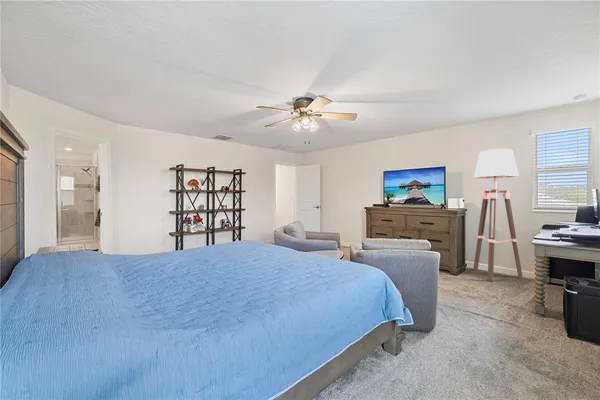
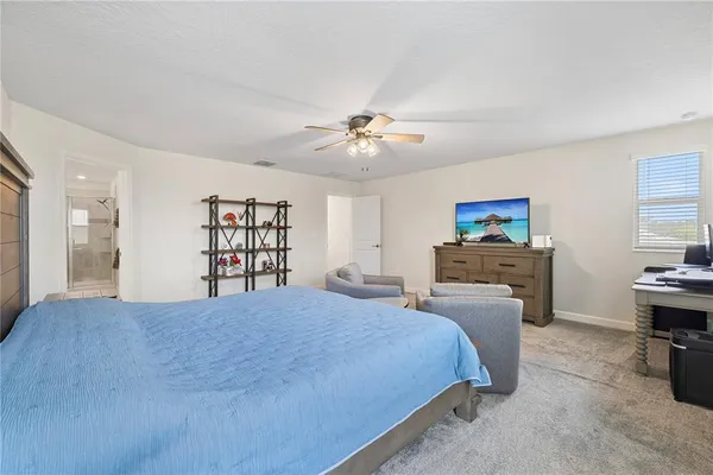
- floor lamp (494, 213)
